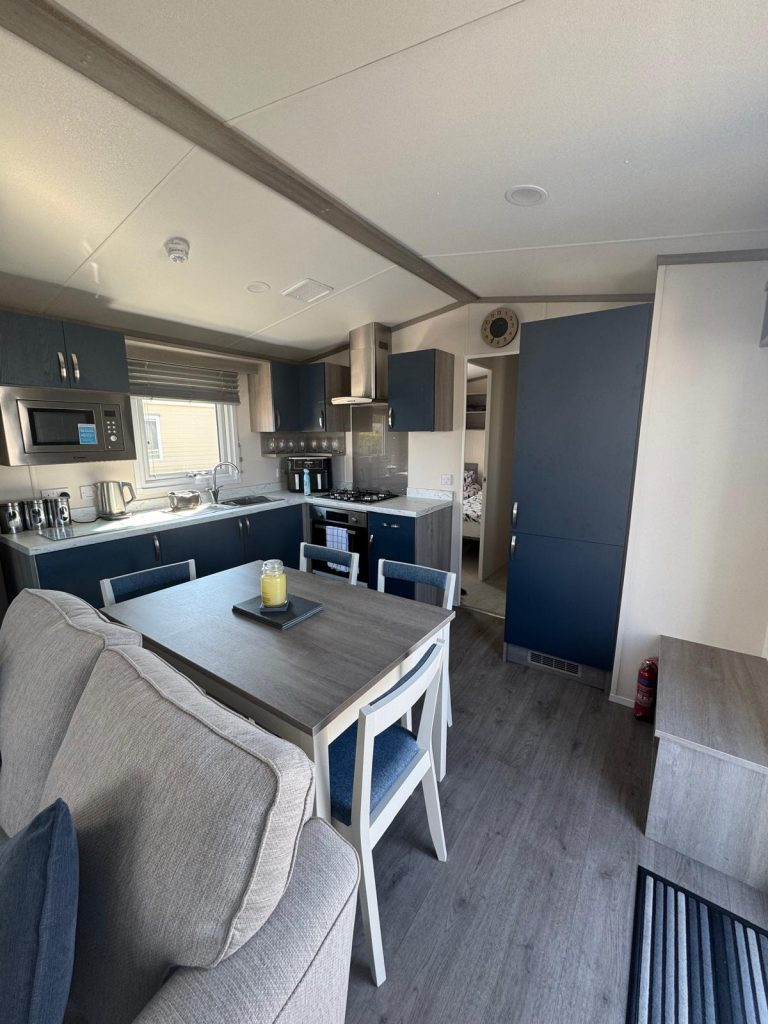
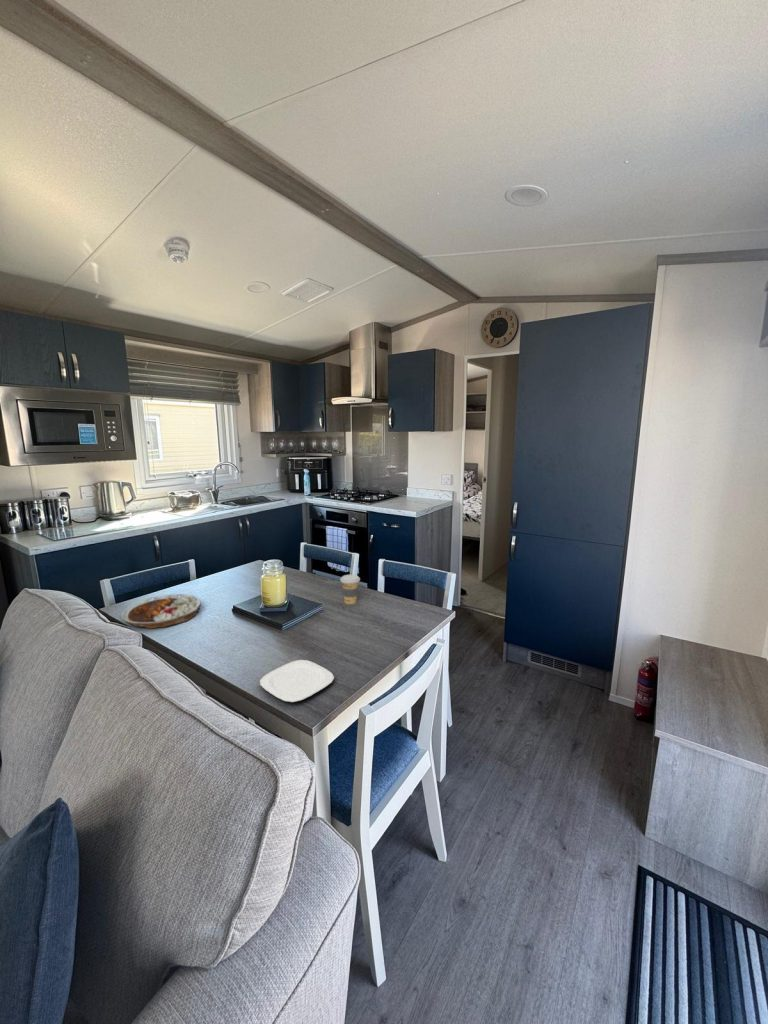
+ coffee cup (350, 589)
+ plate (162, 607)
+ plate (297, 680)
